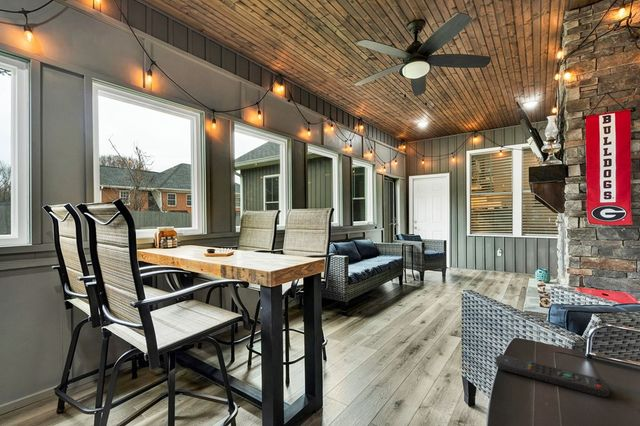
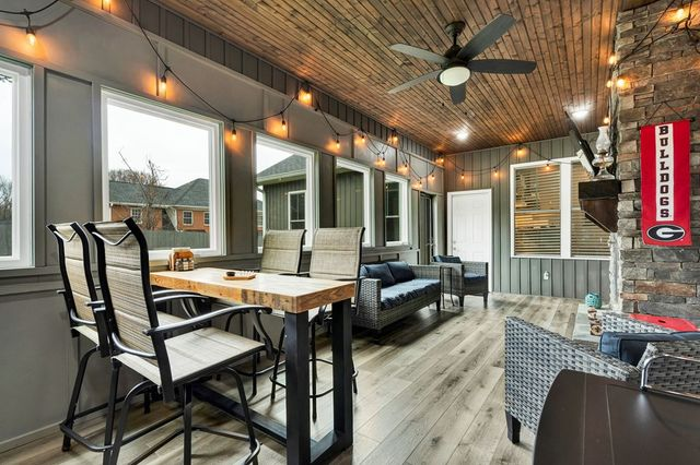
- remote control (547, 373)
